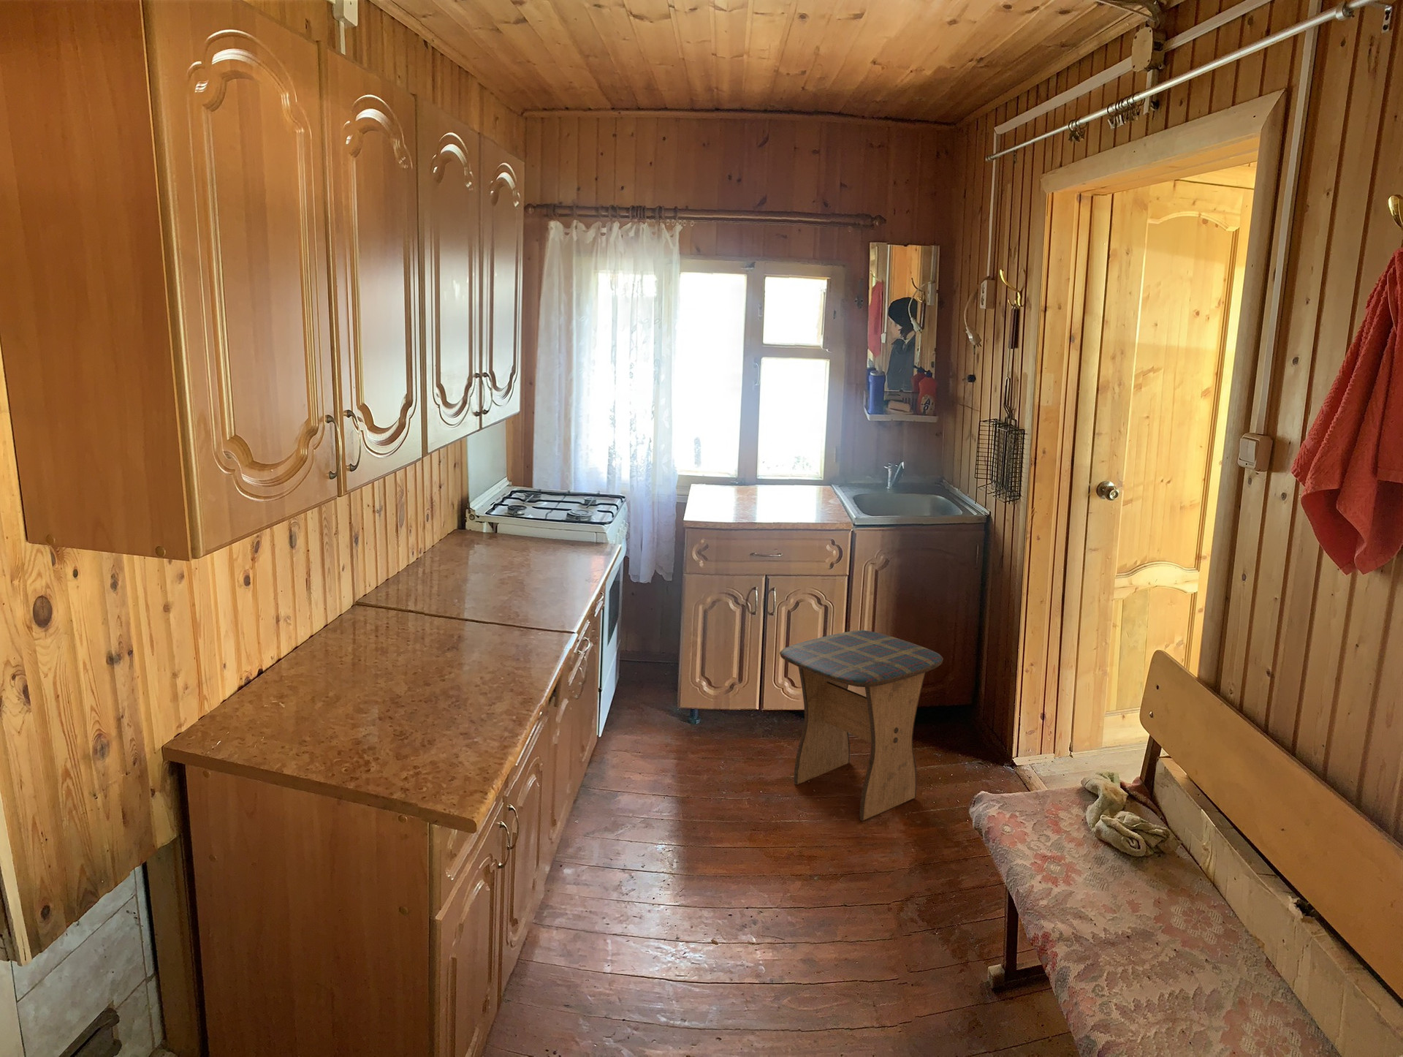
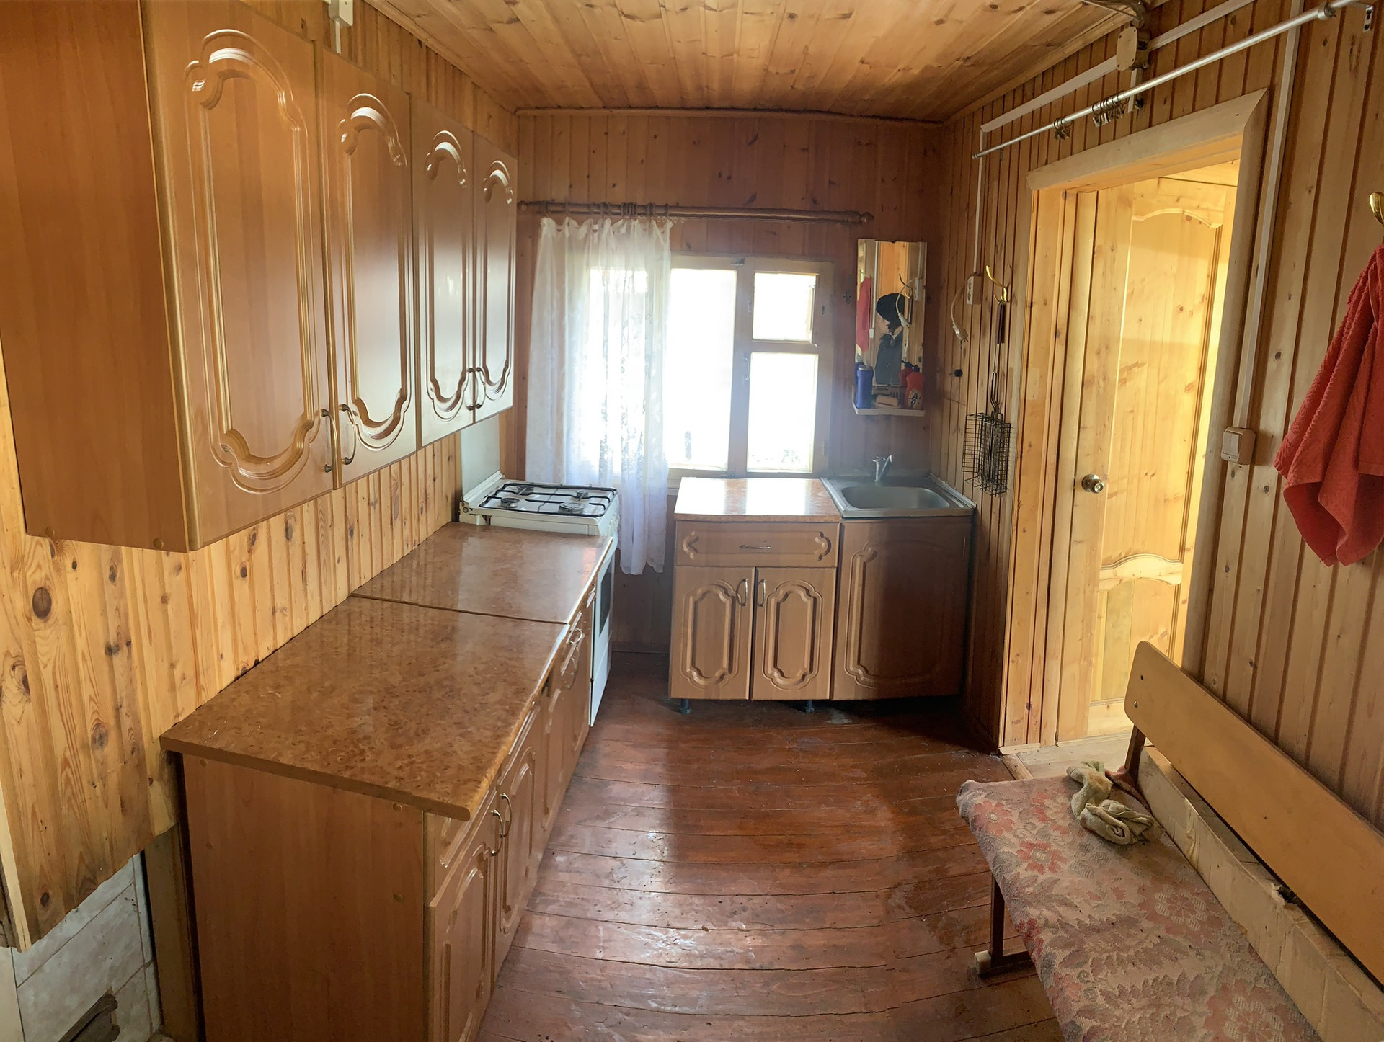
- stool (857, 722)
